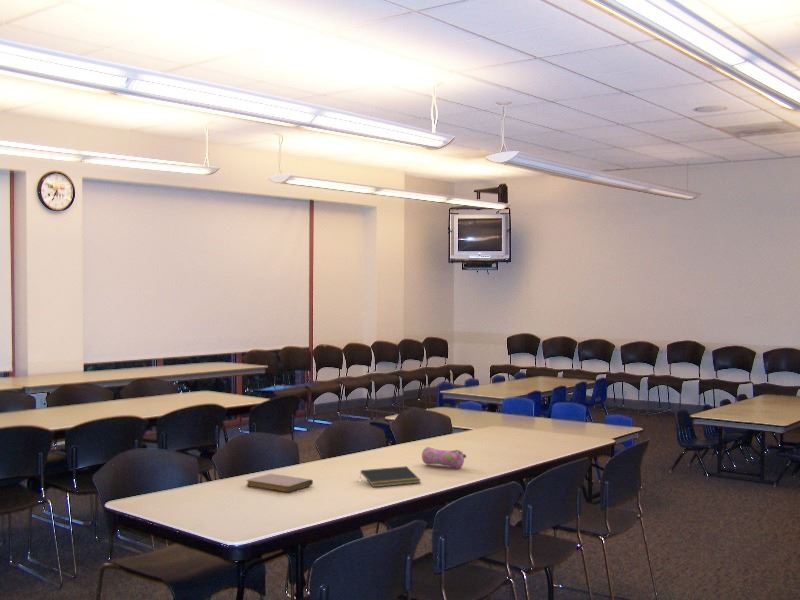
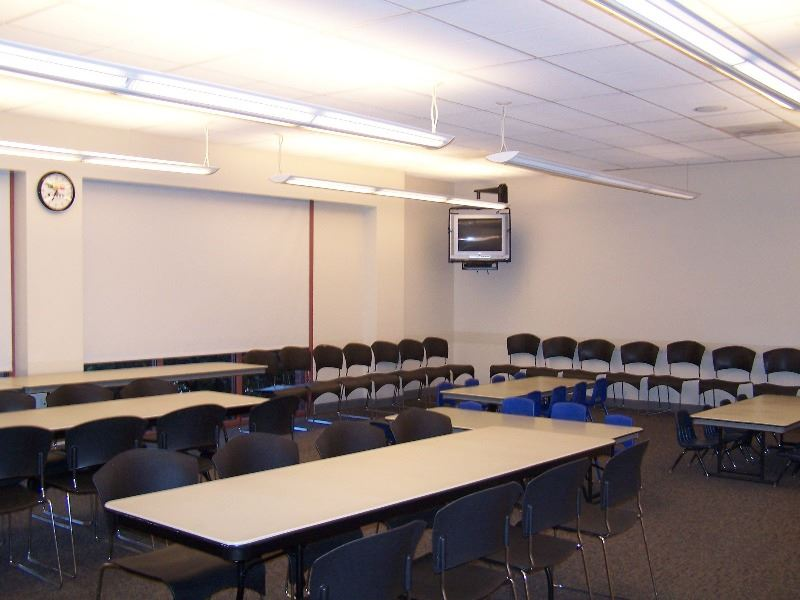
- notepad (390, 476)
- pencil case (443, 457)
- notebook (279, 482)
